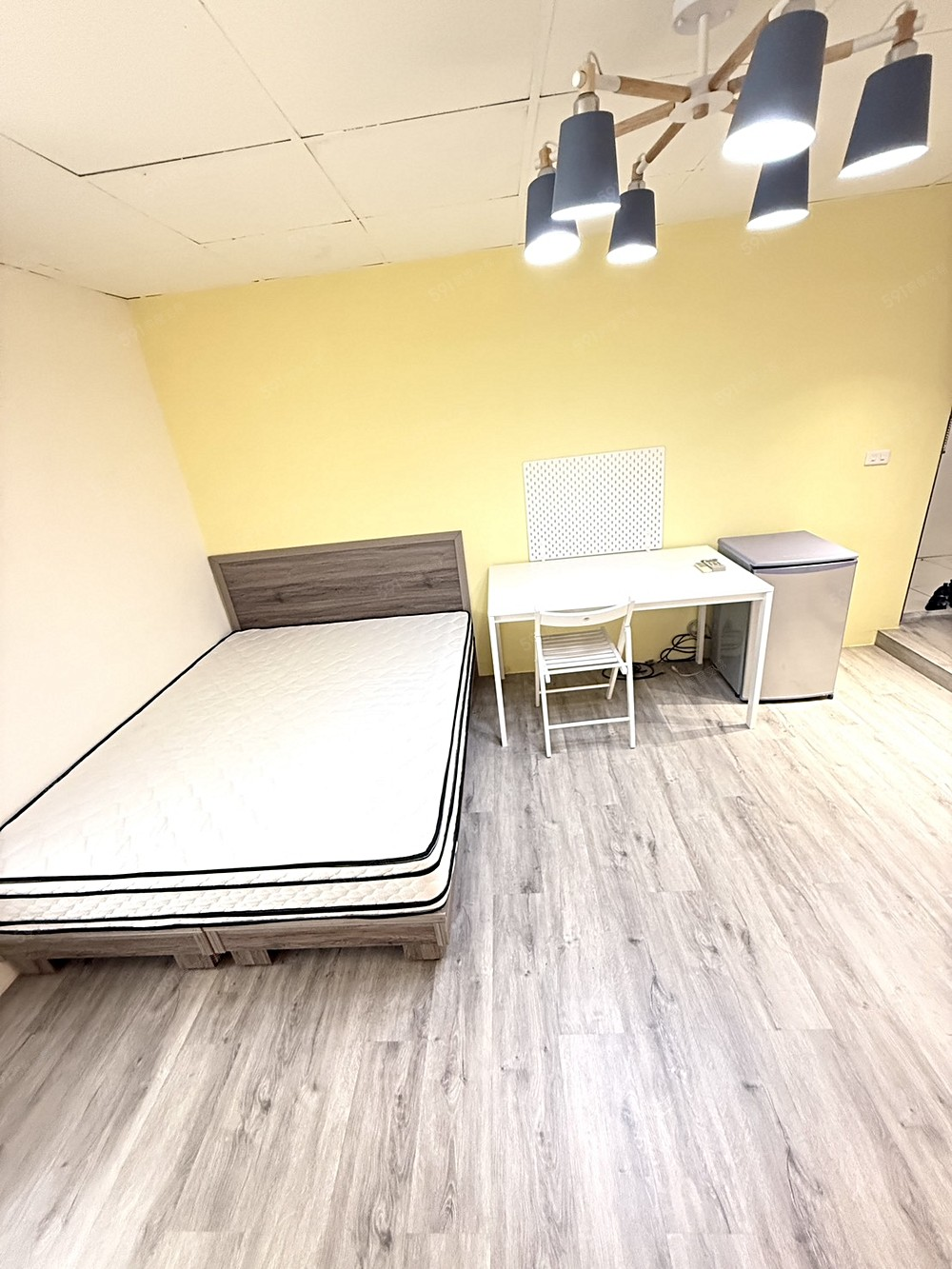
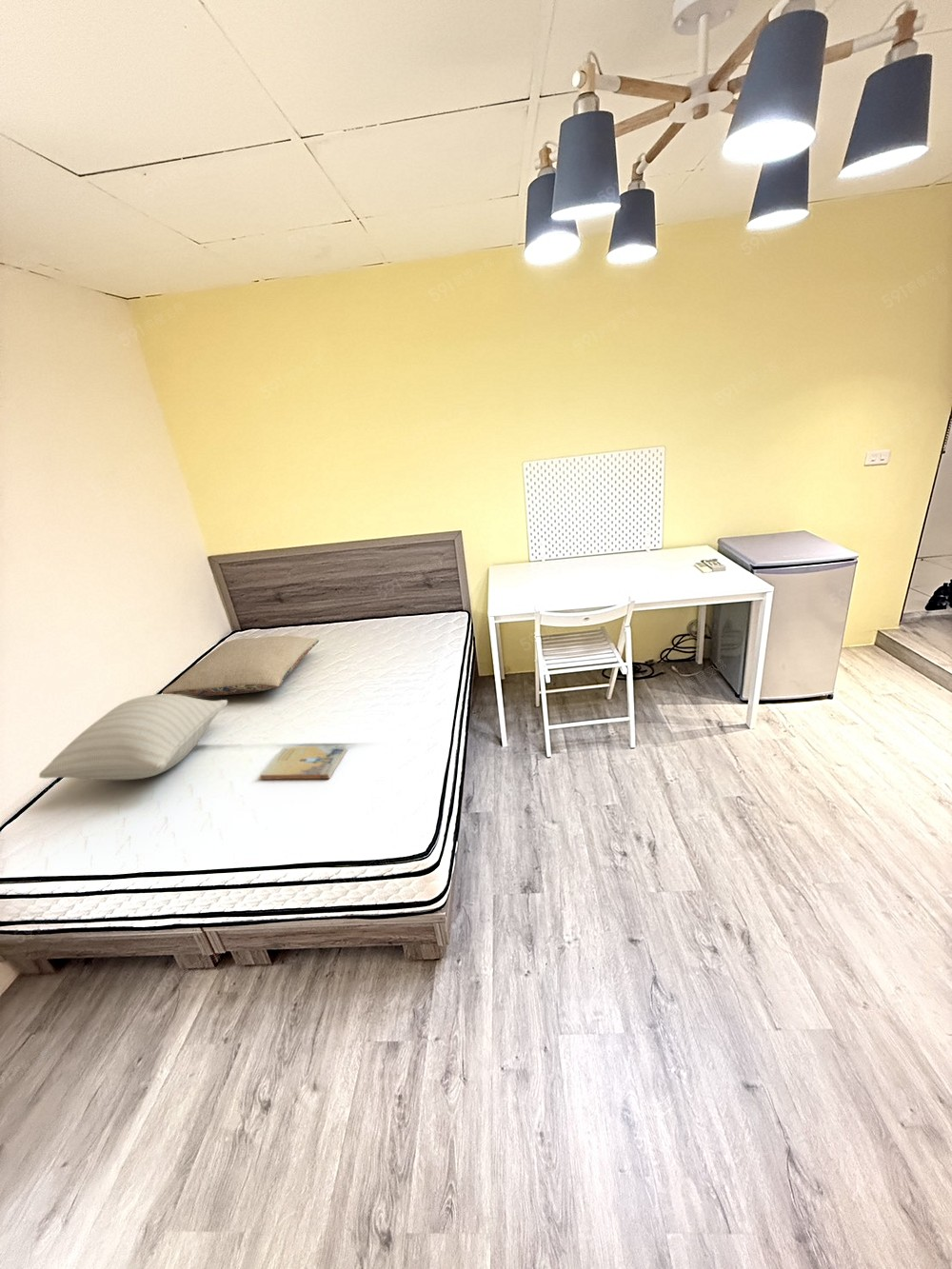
+ pillow (248, 664)
+ book (305, 762)
+ pillow (142, 735)
